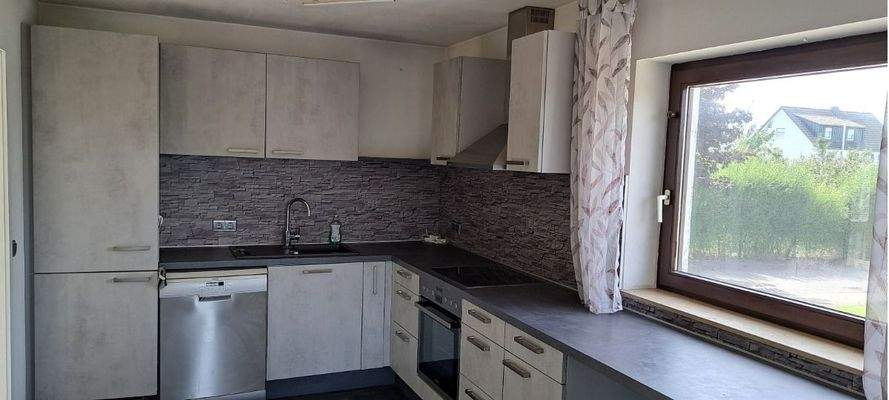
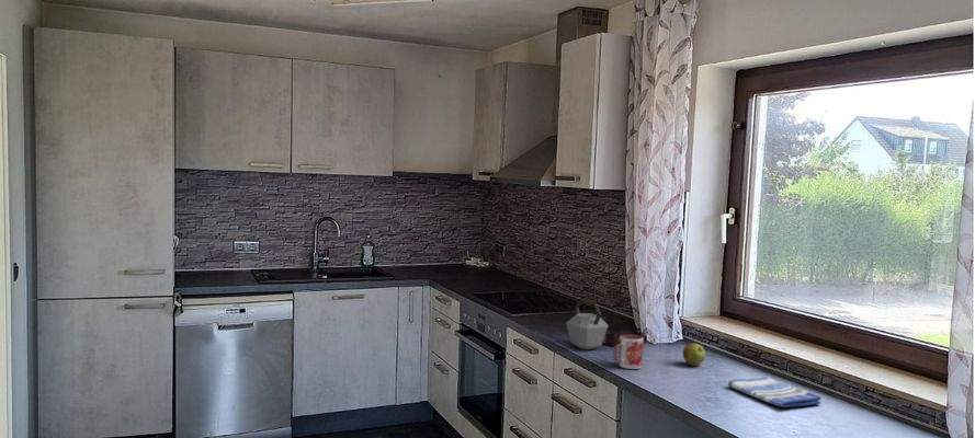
+ apple (694, 354)
+ kettle (602, 323)
+ dish towel (772, 390)
+ mug (626, 351)
